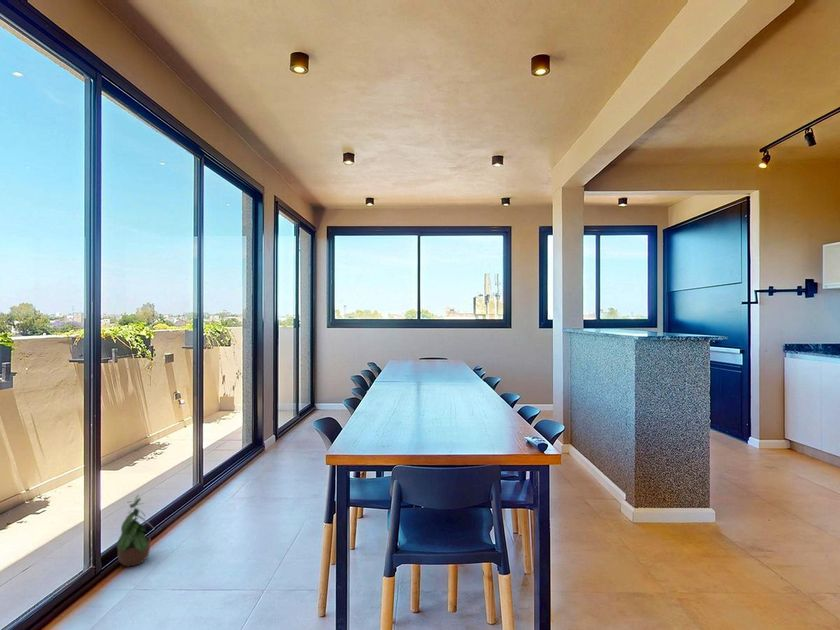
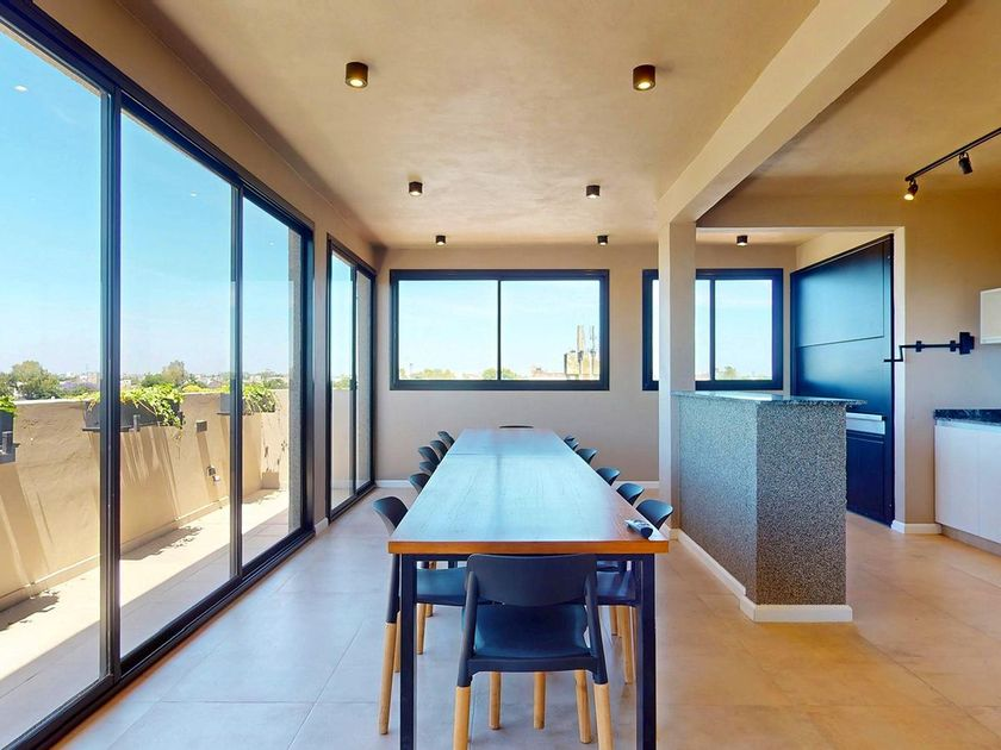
- potted plant (136, 528)
